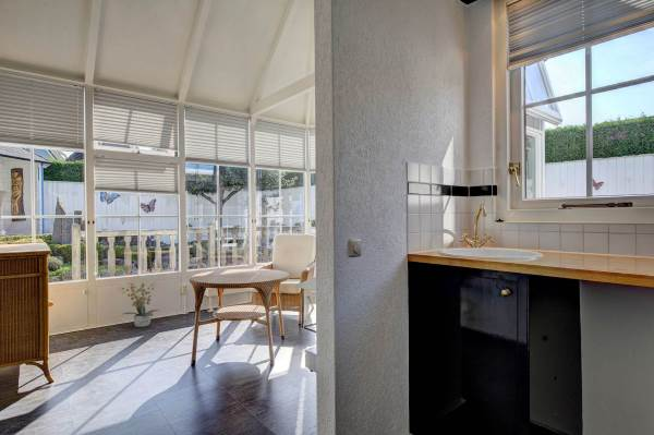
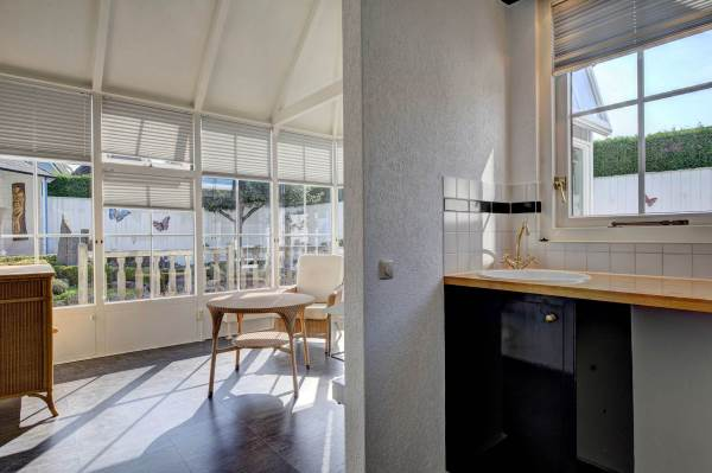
- potted plant (140, 304)
